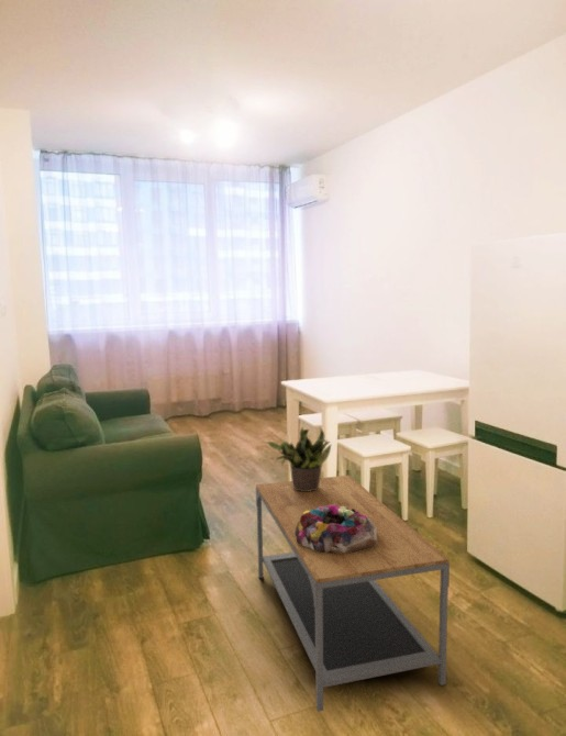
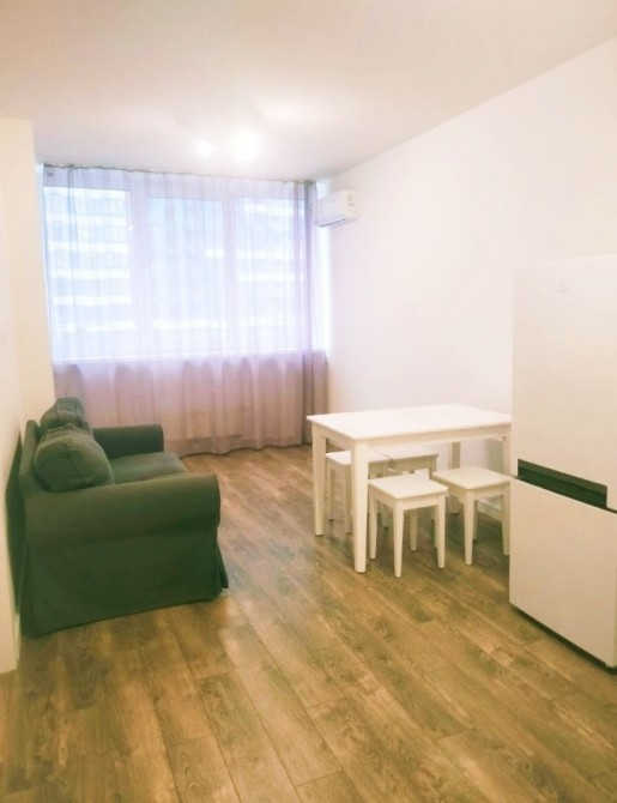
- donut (336, 523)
- coffee table (336, 569)
- potted plant (298, 456)
